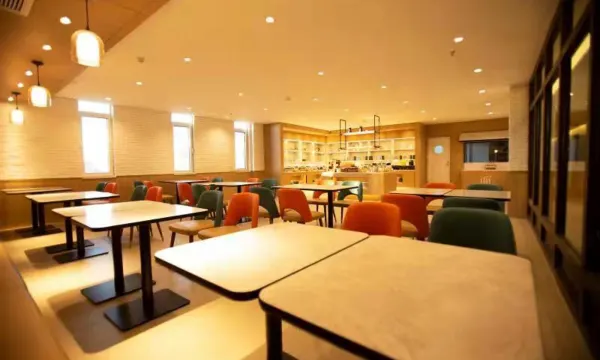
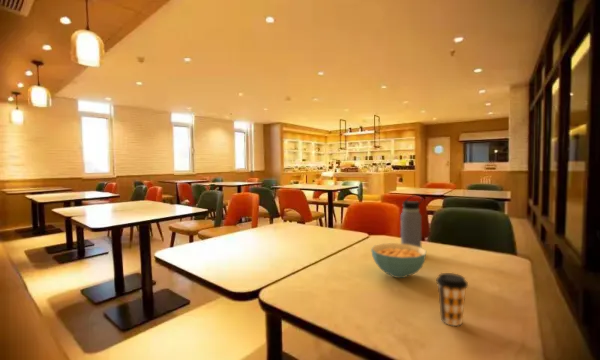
+ coffee cup (451, 299)
+ cereal bowl (398, 262)
+ water bottle (411, 223)
